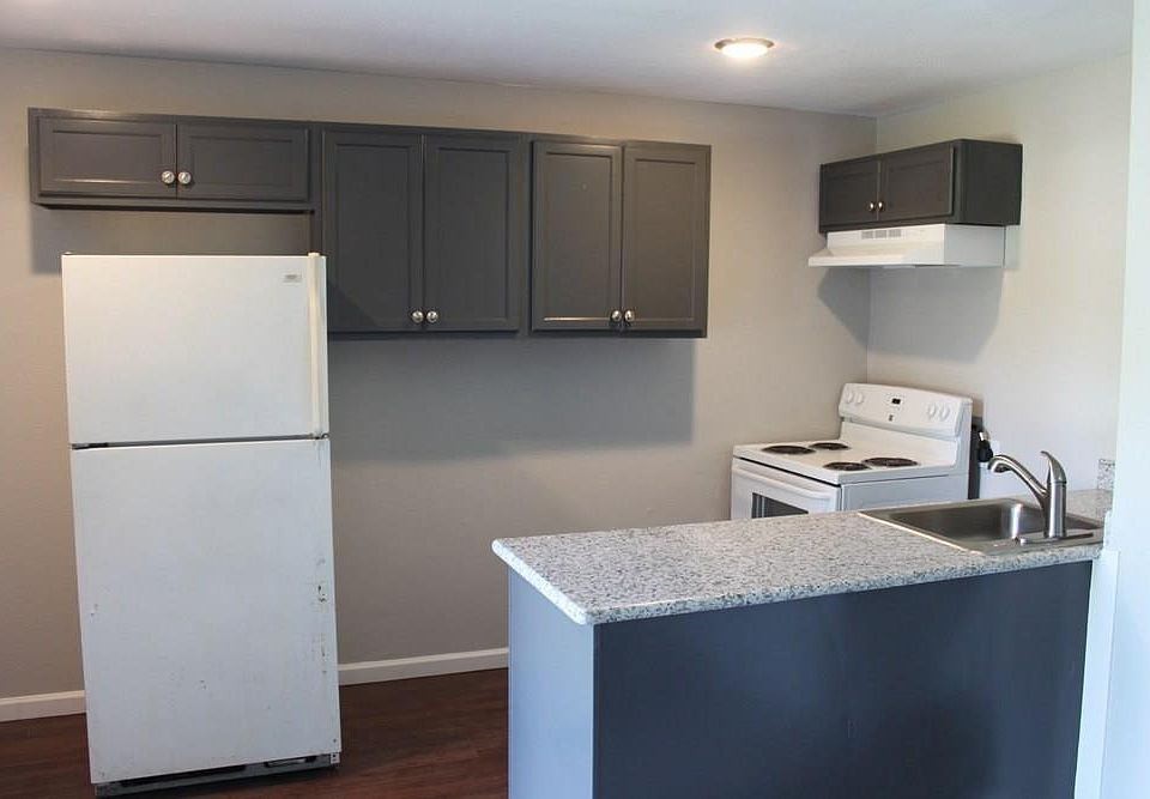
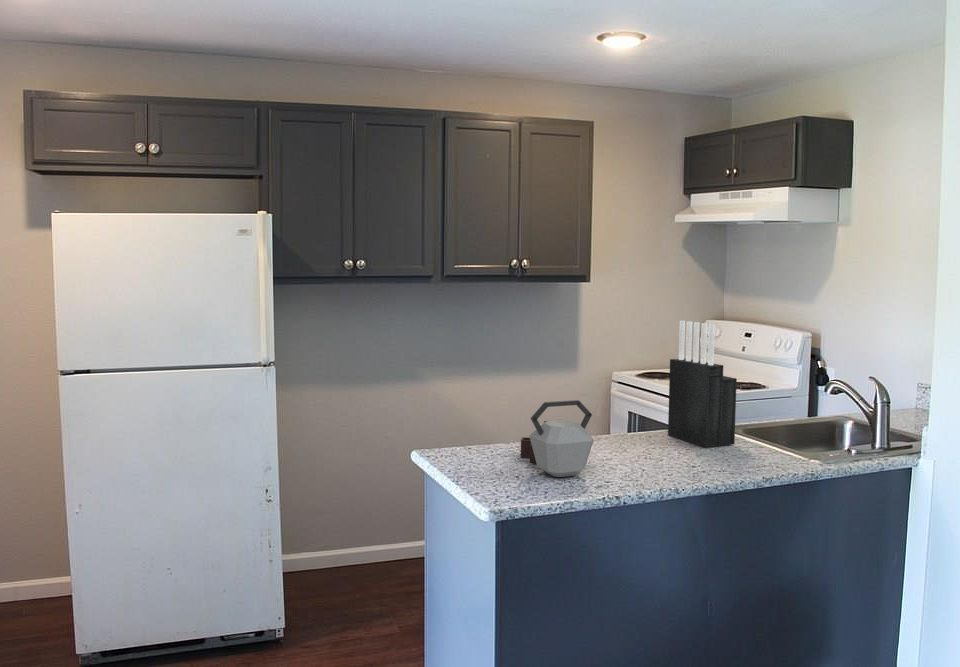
+ kettle (548, 431)
+ knife block (705, 381)
